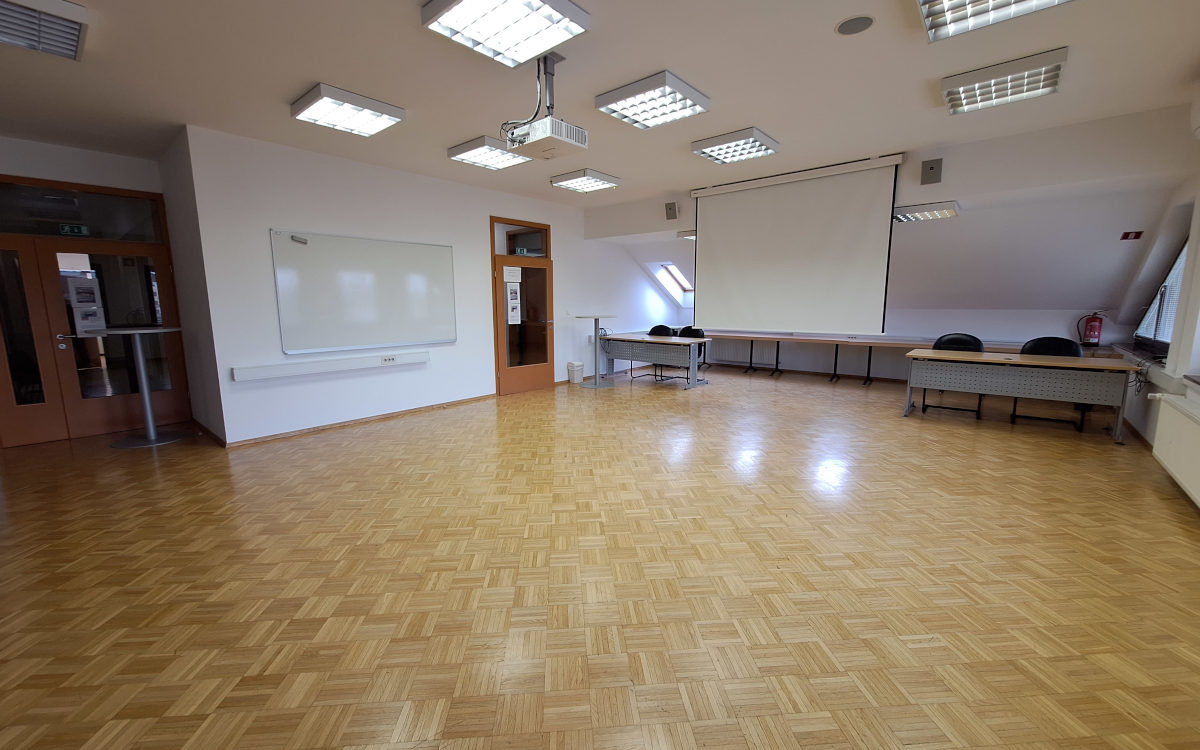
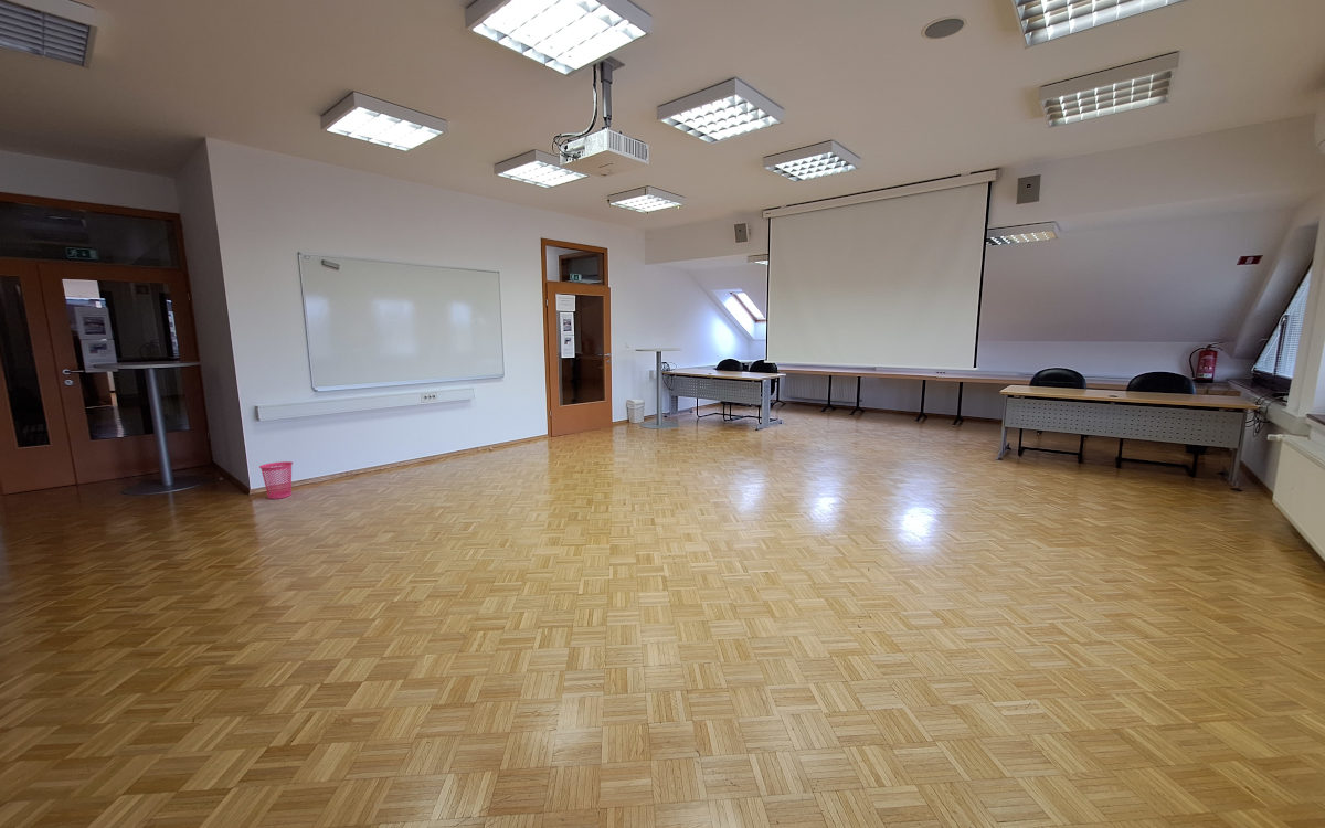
+ waste basket (278, 480)
